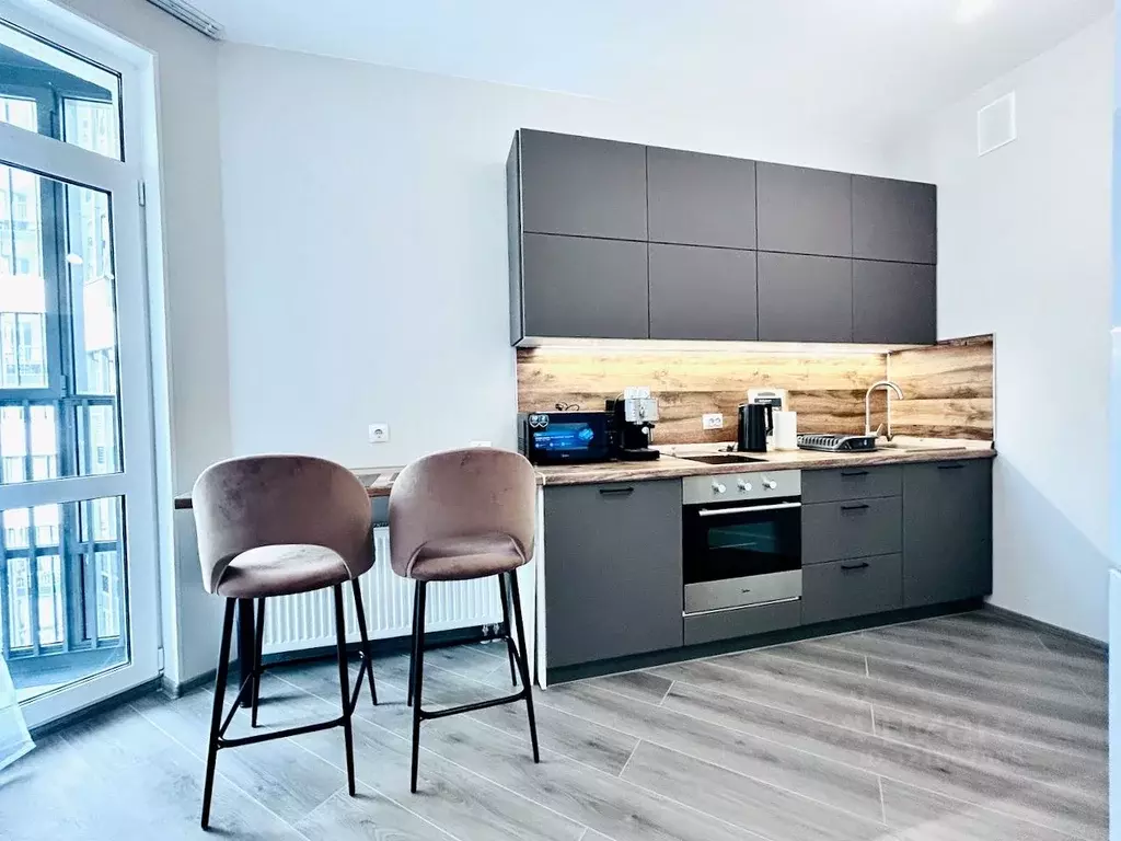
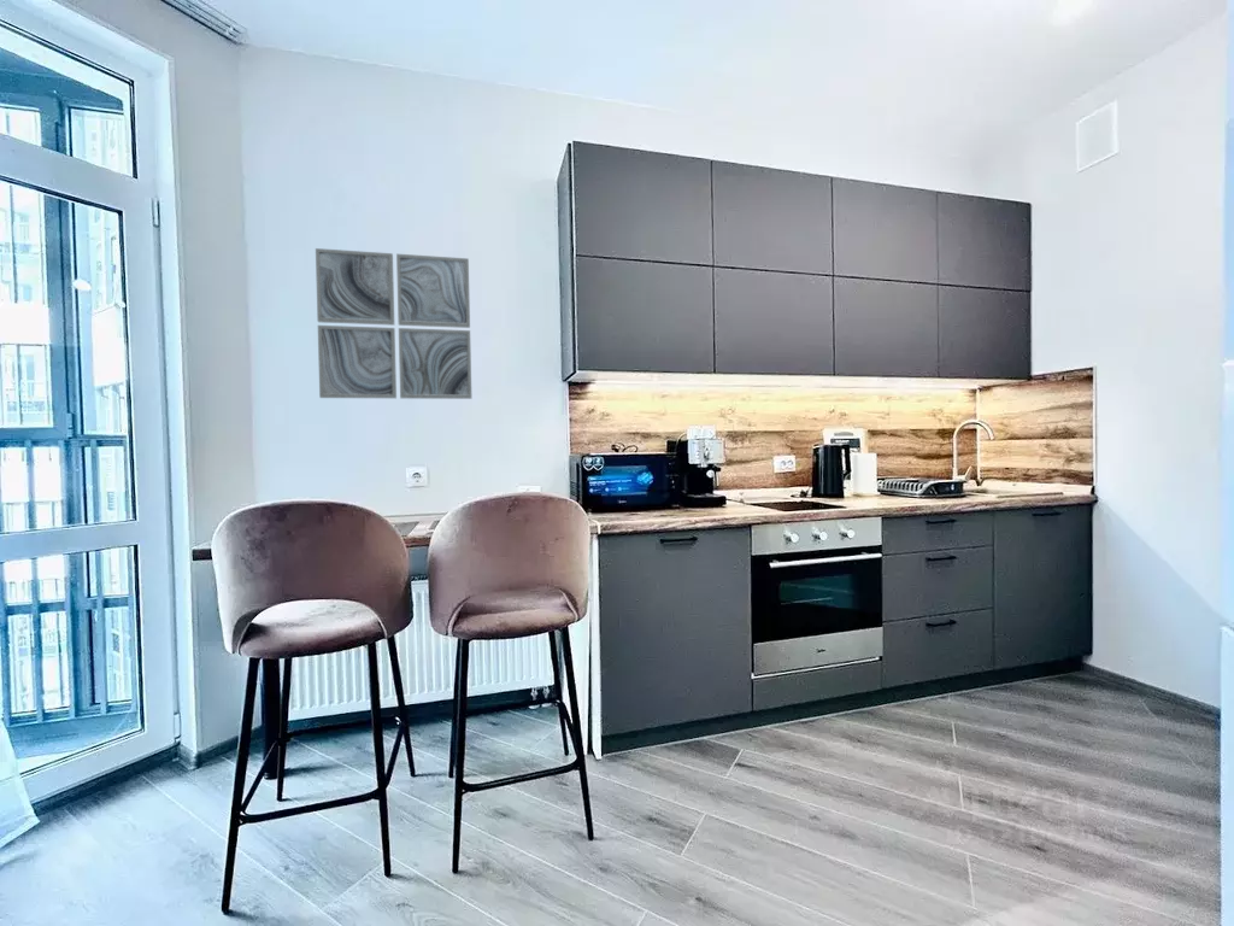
+ wall art (399, 324)
